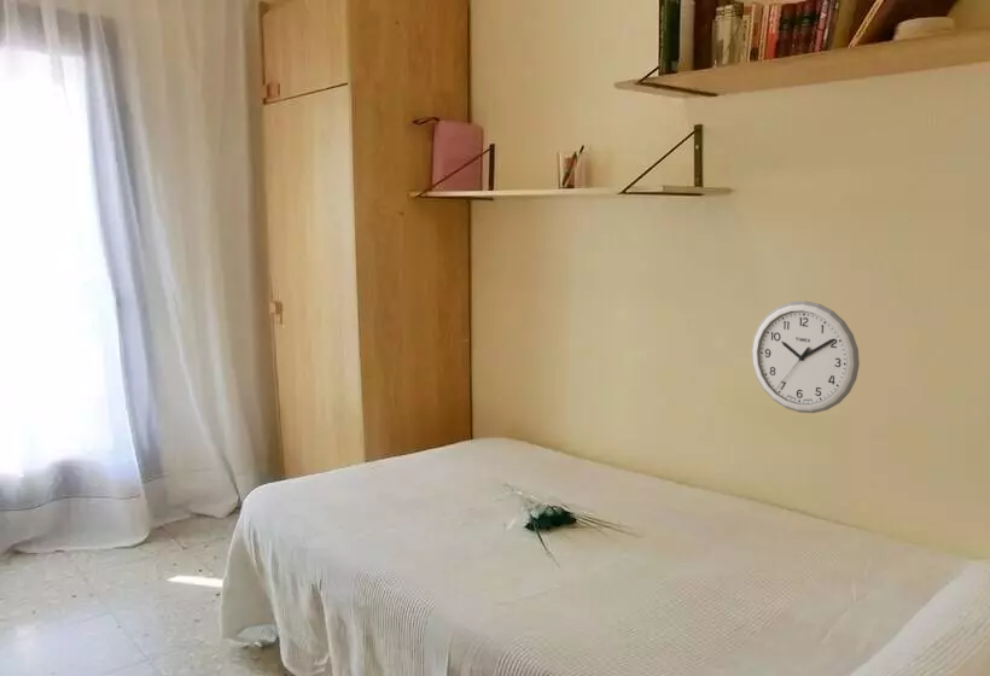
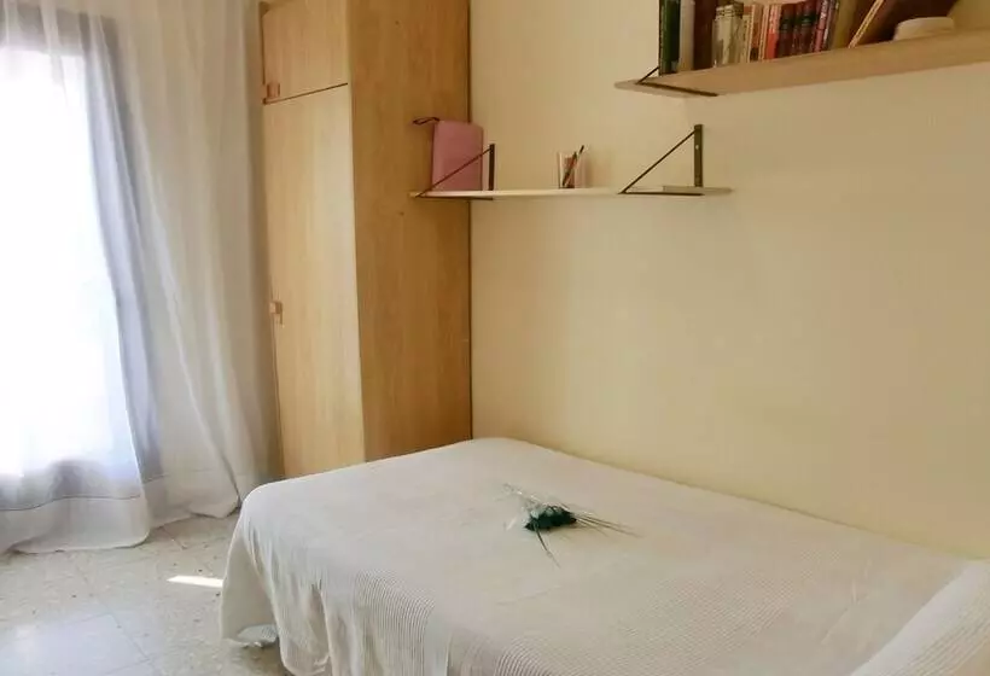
- wall clock (800, 357)
